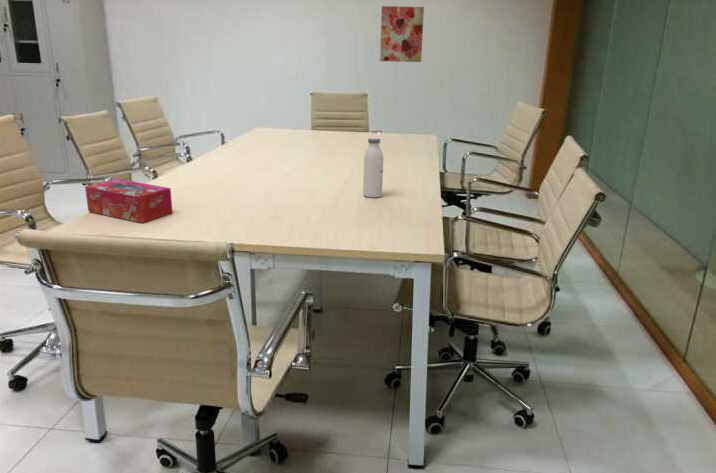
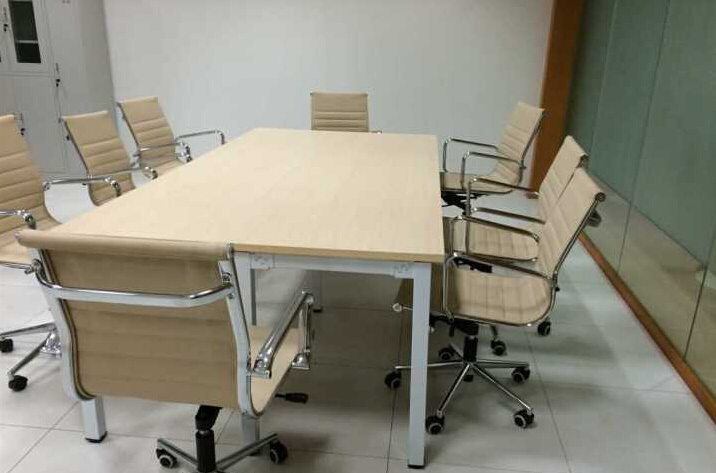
- tissue box (129, 199)
- water bottle (373, 167)
- wall art (401, 34)
